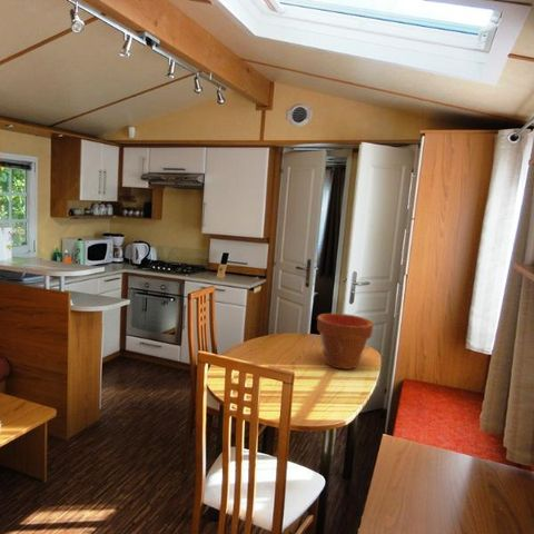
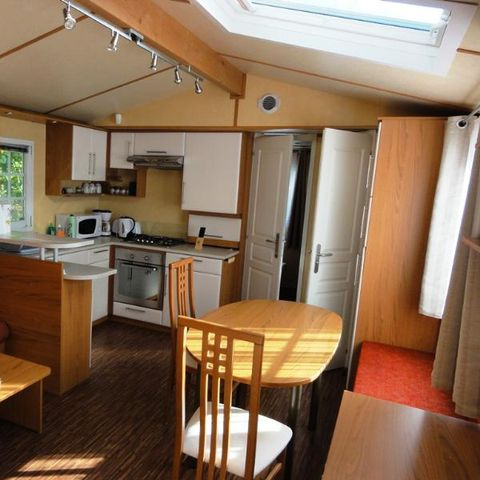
- flower pot (343, 342)
